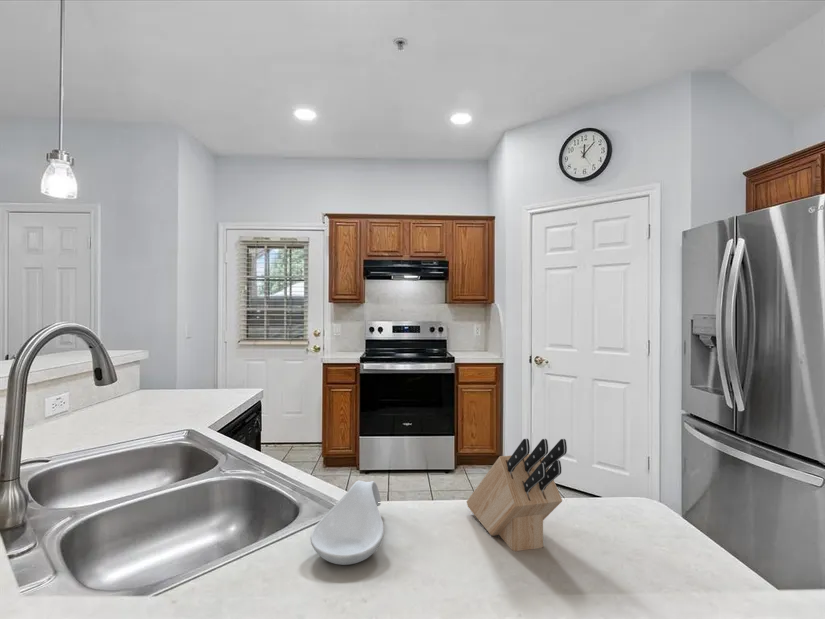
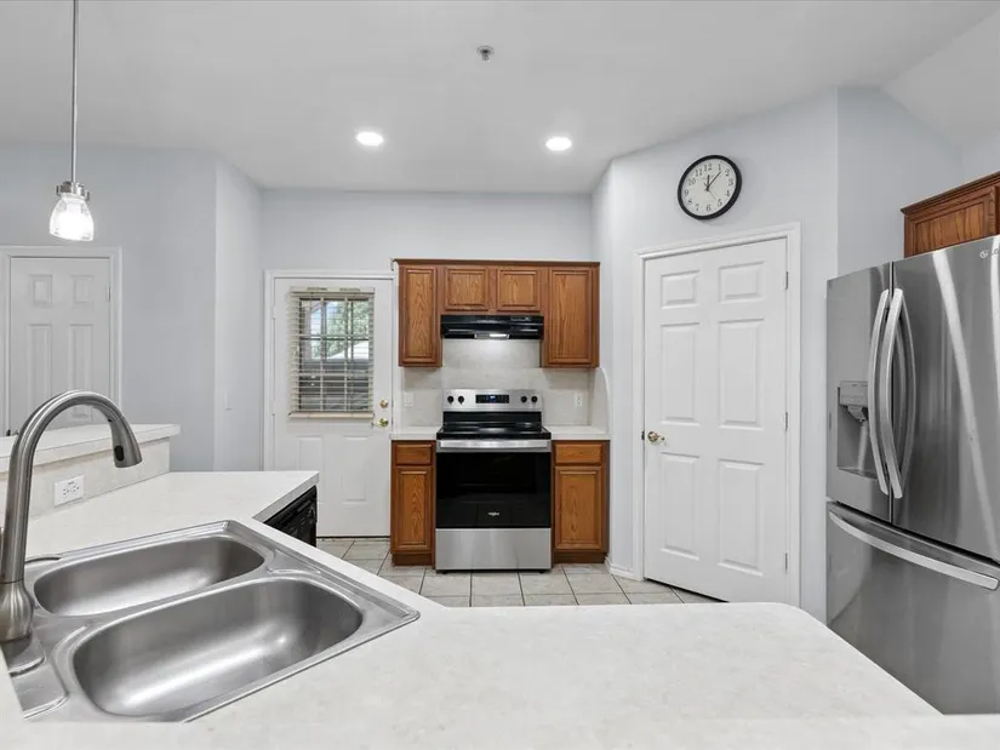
- knife block (513, 477)
- spoon rest (355, 515)
